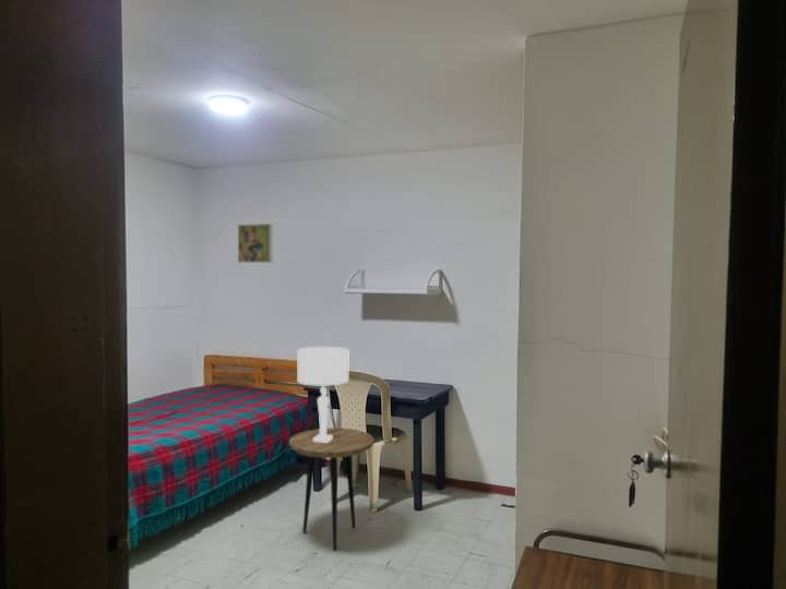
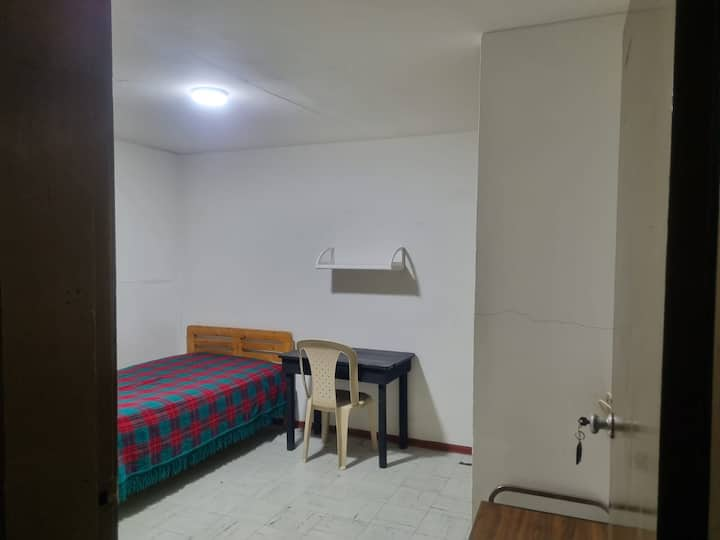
- side table (331, 488)
- table lamp (323, 394)
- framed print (254, 243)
